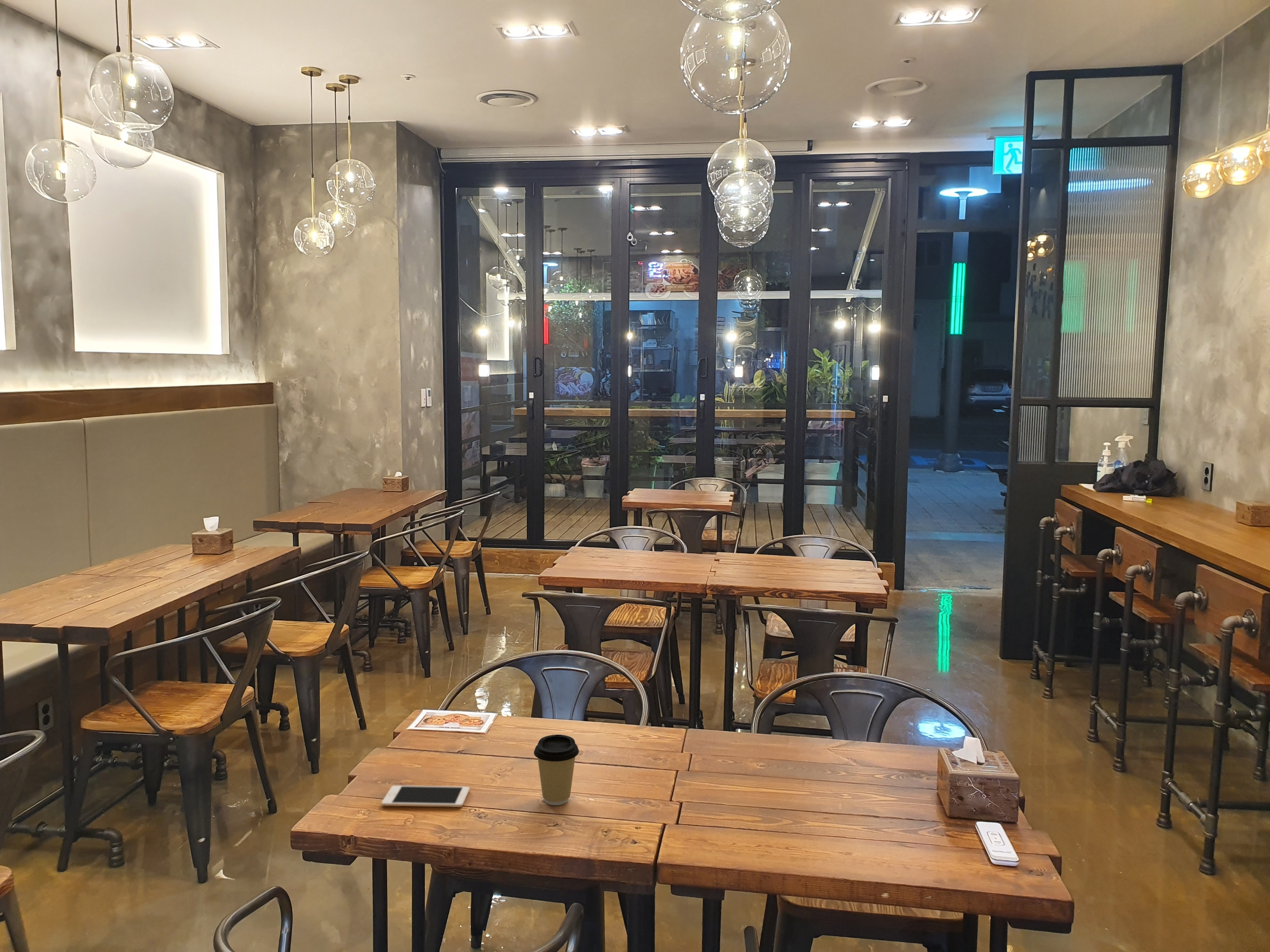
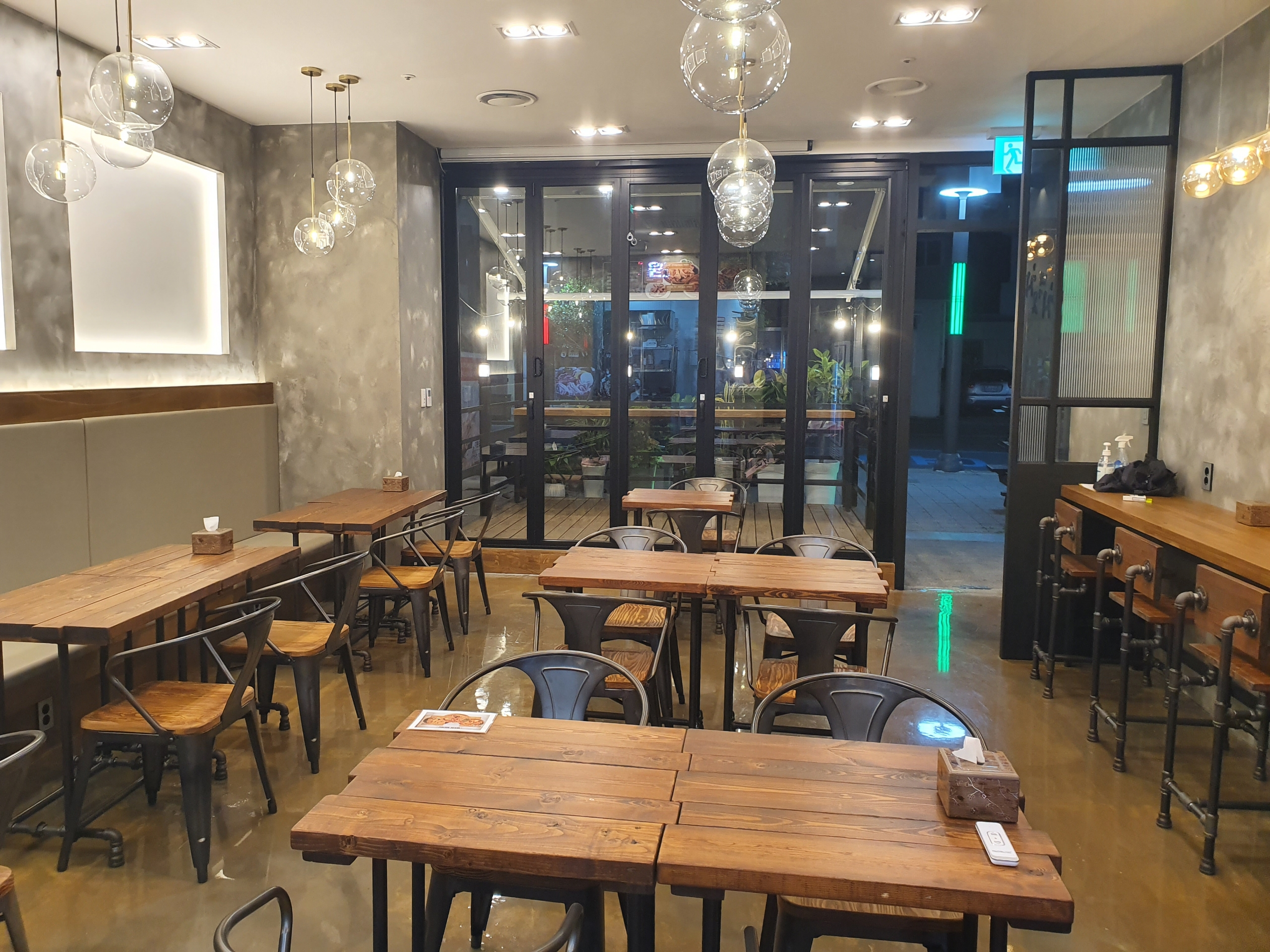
- coffee cup (556, 771)
- cell phone (426, 796)
